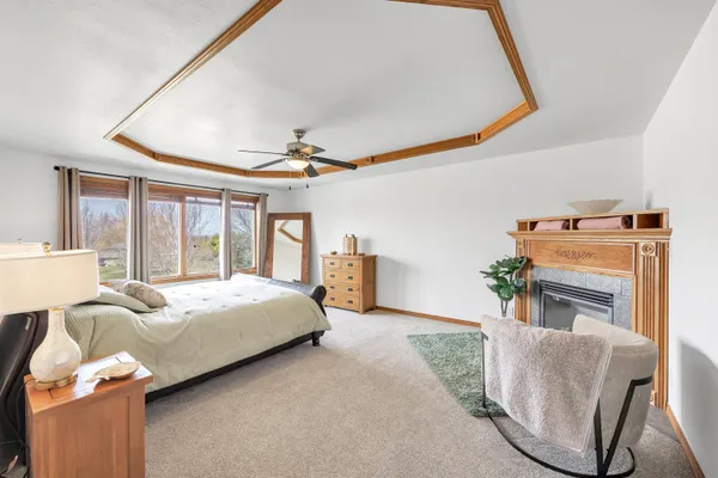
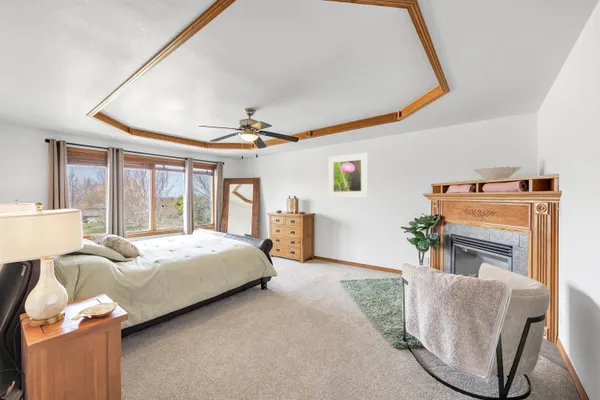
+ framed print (347, 176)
